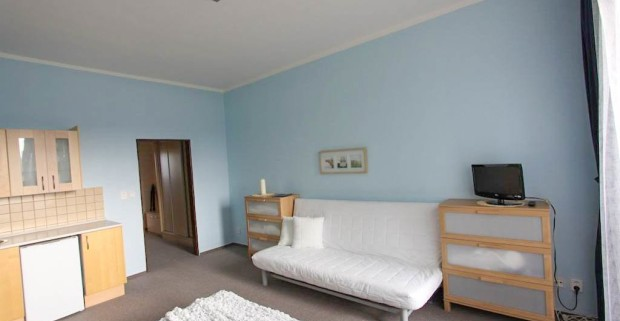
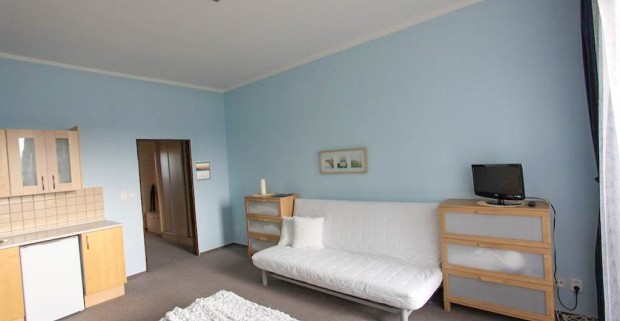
+ calendar (202, 170)
